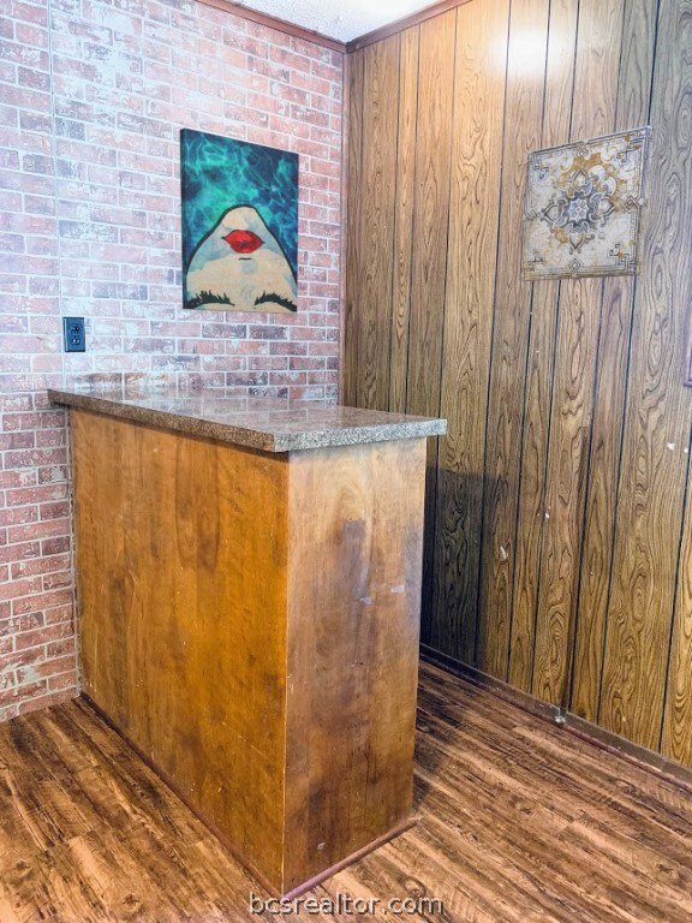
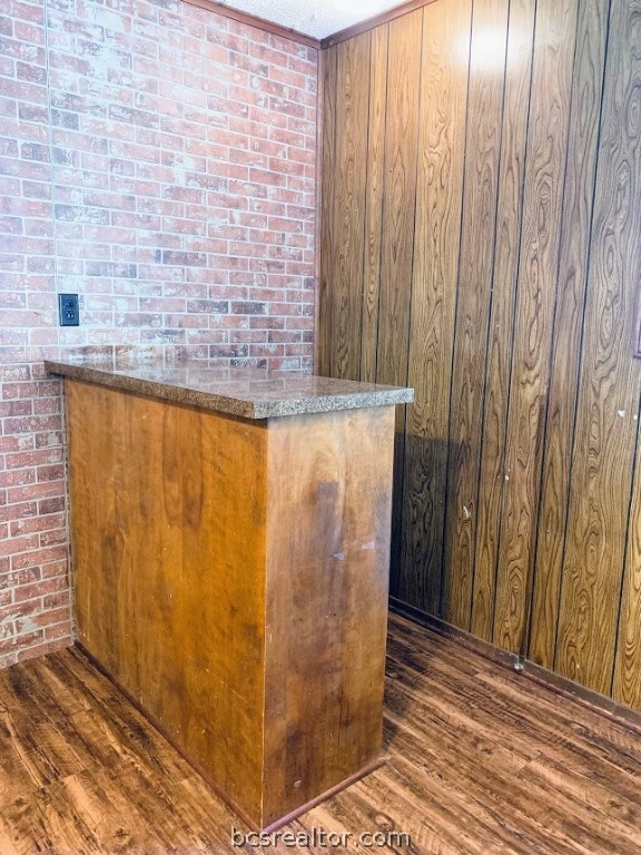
- wall art (243, 228)
- wall art (581, 210)
